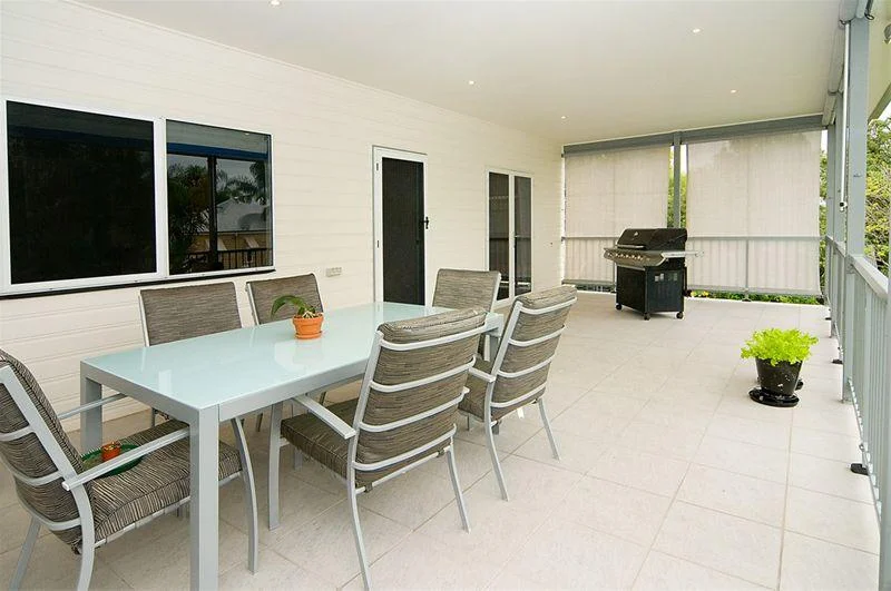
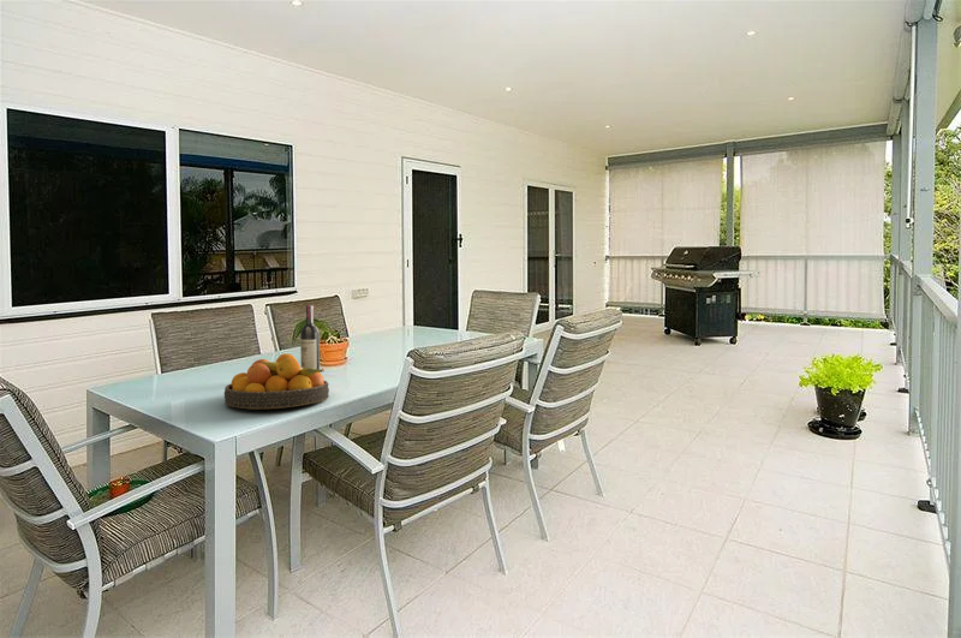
+ wine bottle (310, 341)
+ fruit bowl (277, 377)
